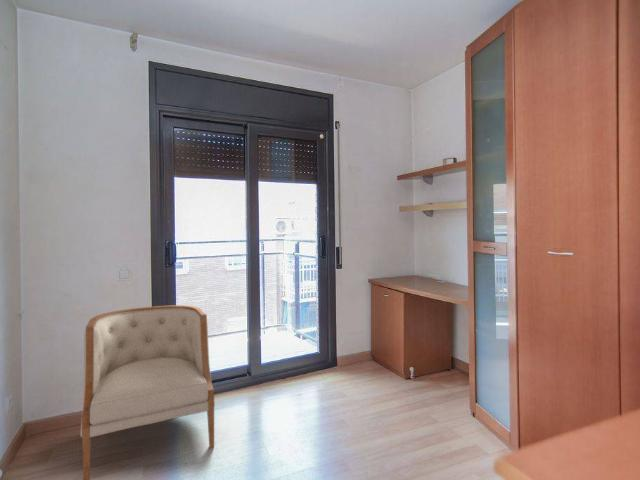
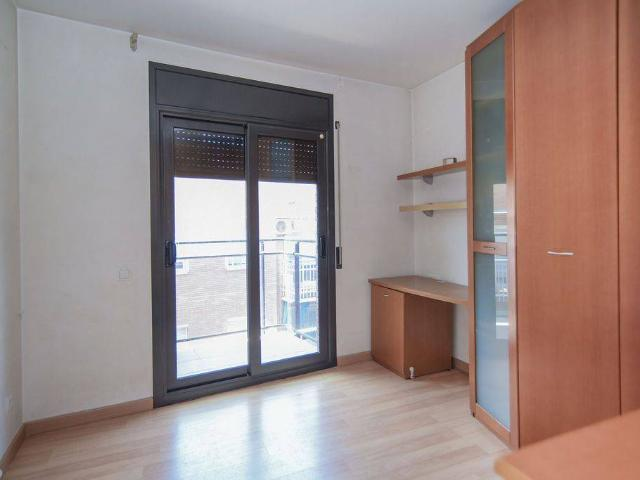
- chair (150, 375)
